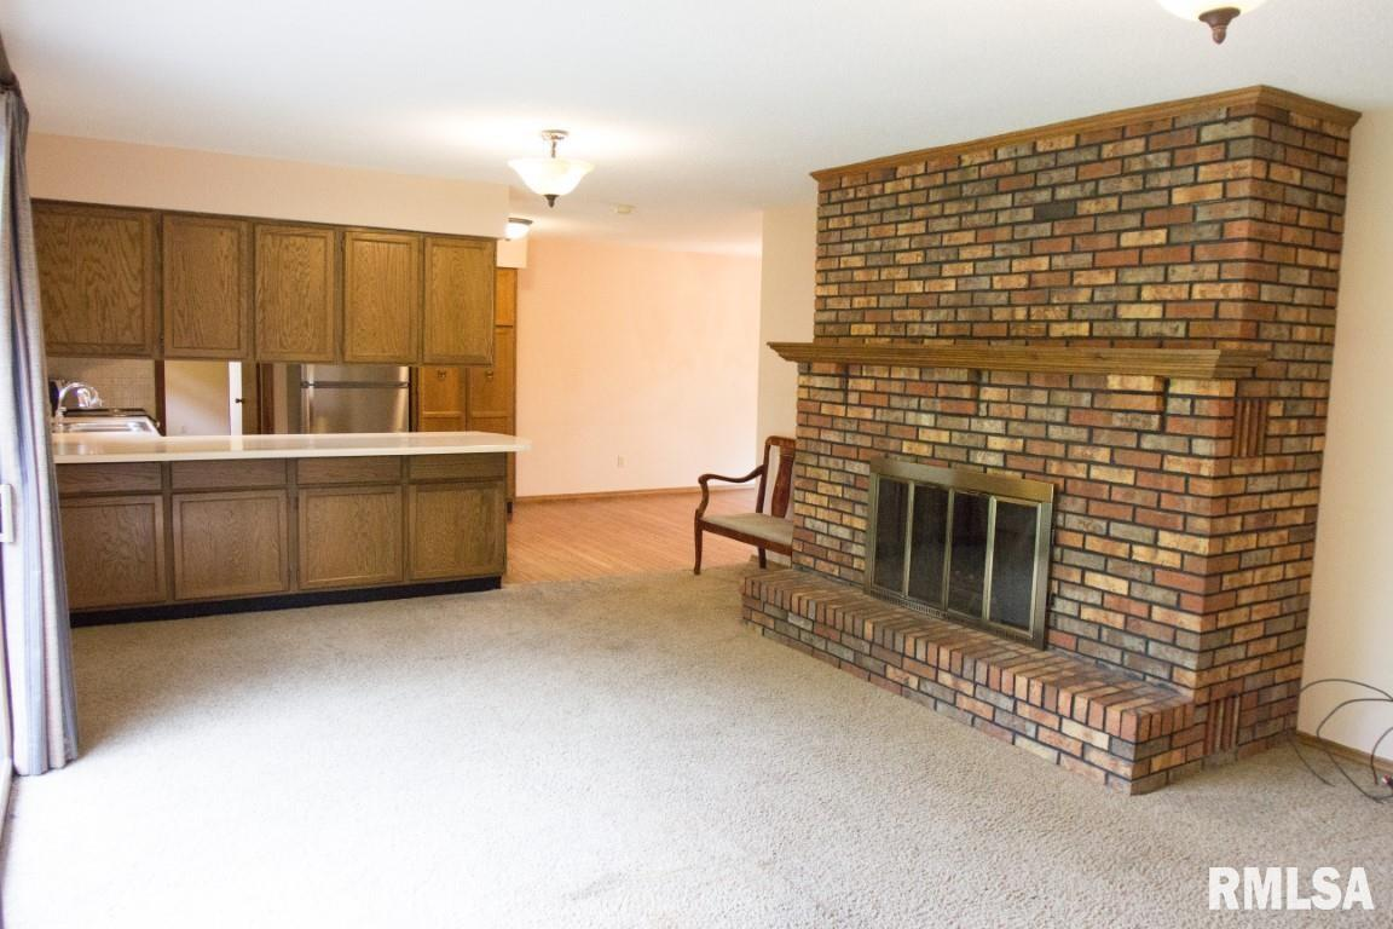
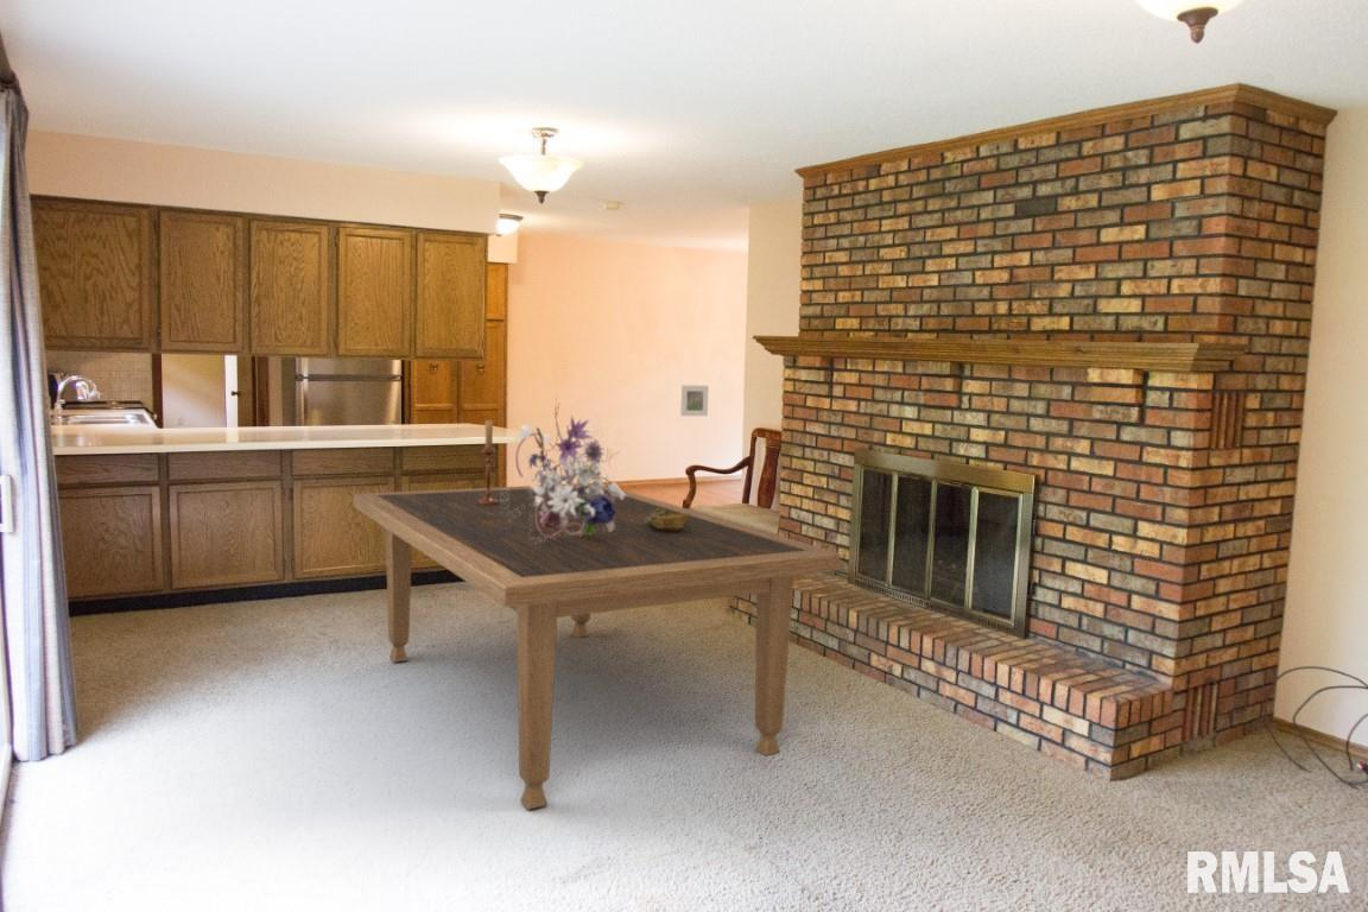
+ candlestick (488, 460)
+ bouquet (566, 462)
+ decorative bowl (663, 518)
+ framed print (695, 400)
+ dining table (564, 610)
